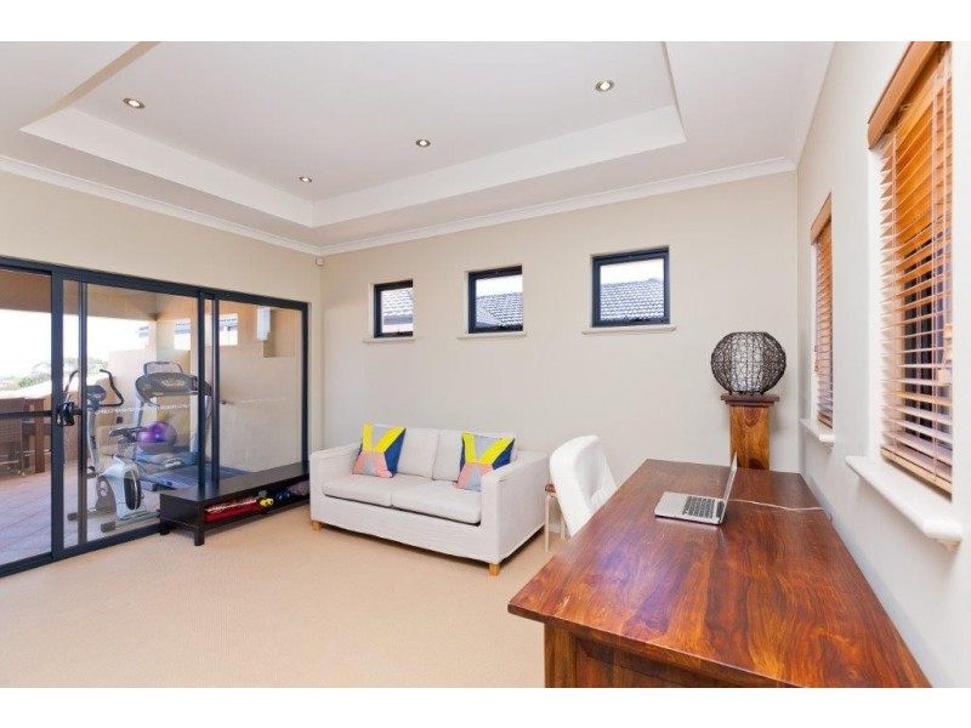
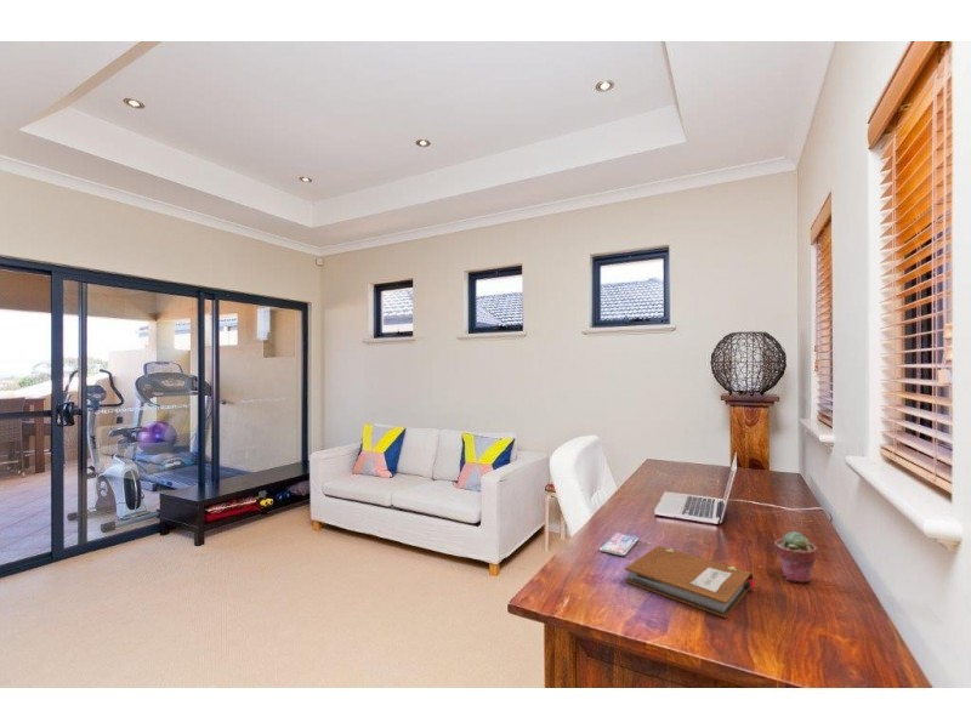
+ potted succulent (795, 553)
+ smartphone (619, 544)
+ notebook (691, 576)
